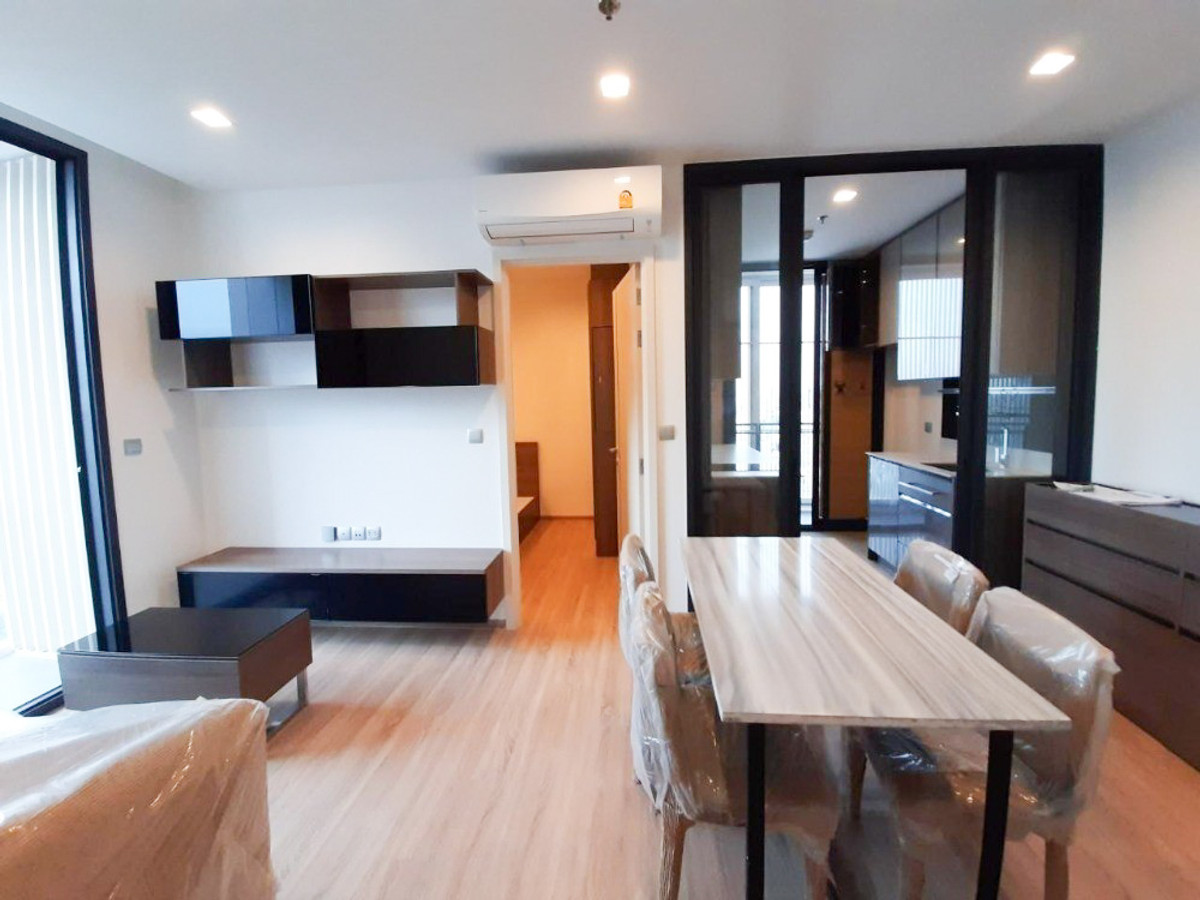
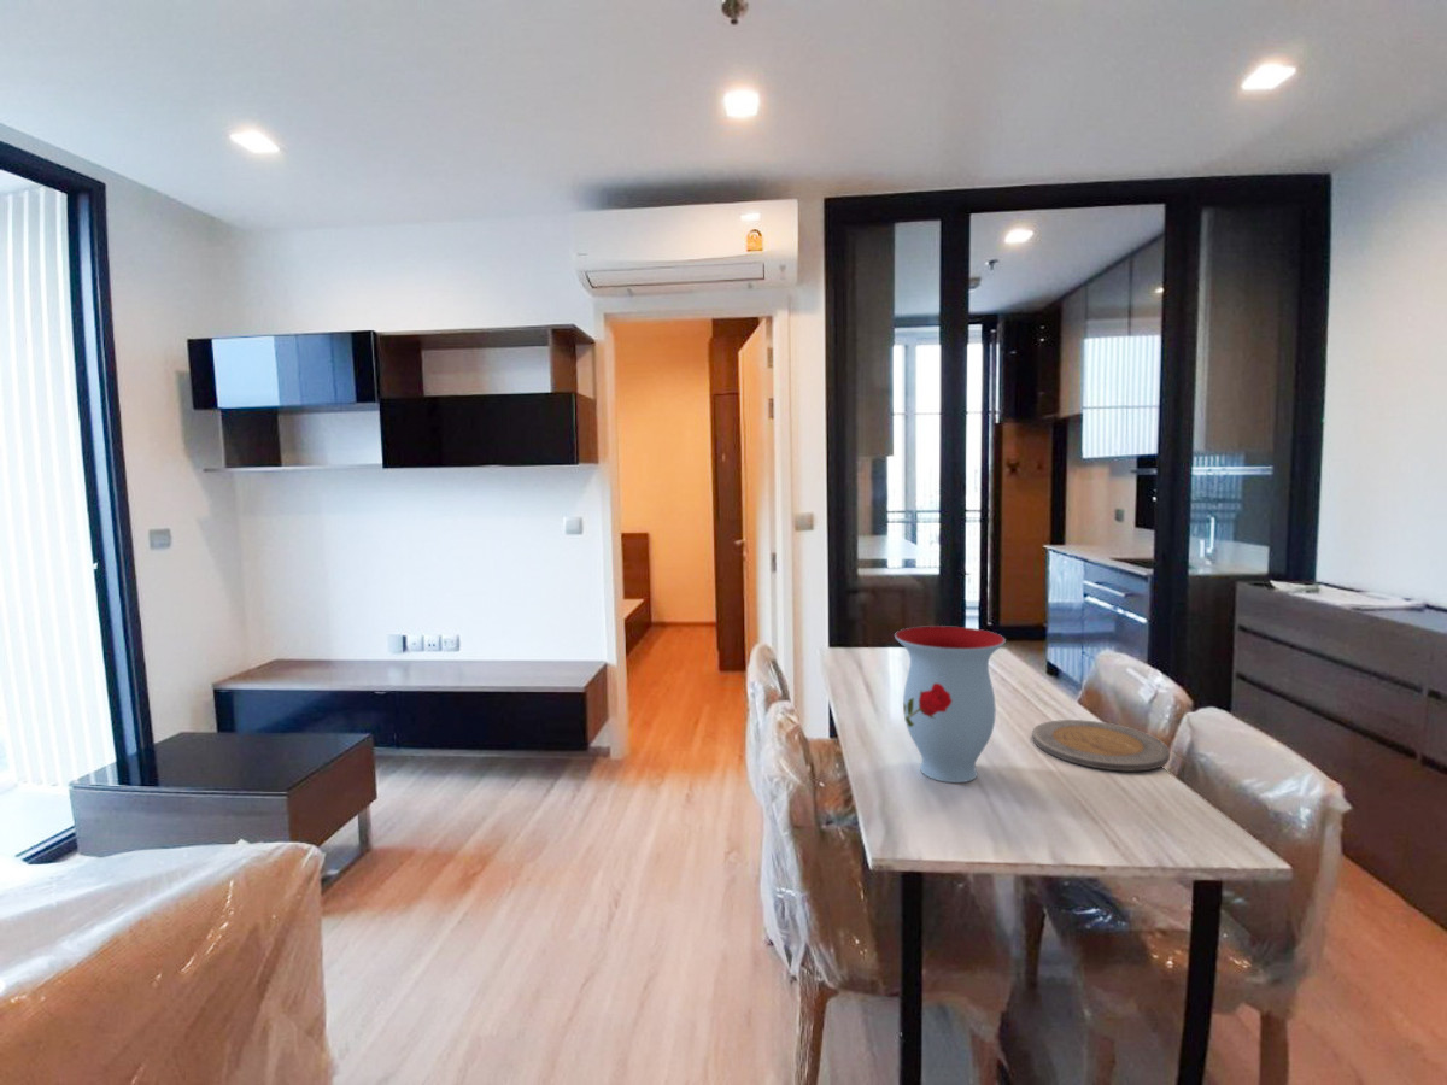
+ plate (1097, 743)
+ vase (948, 704)
